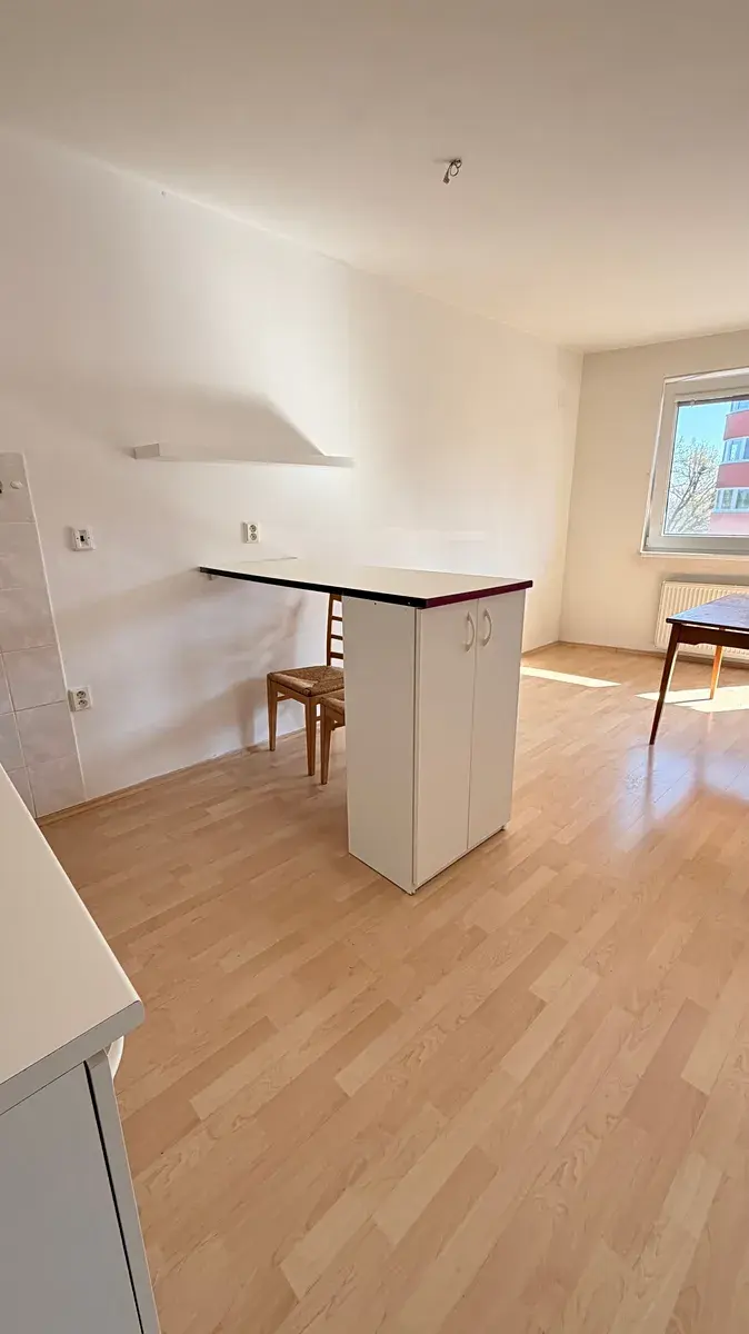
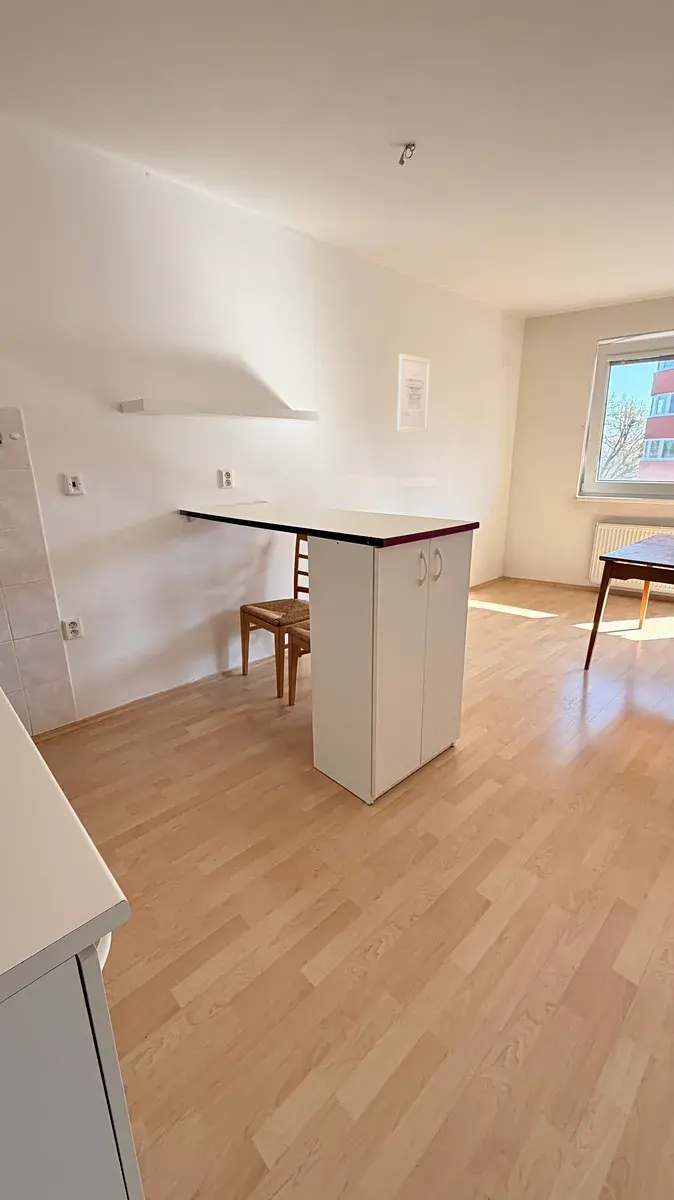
+ wall art (414, 394)
